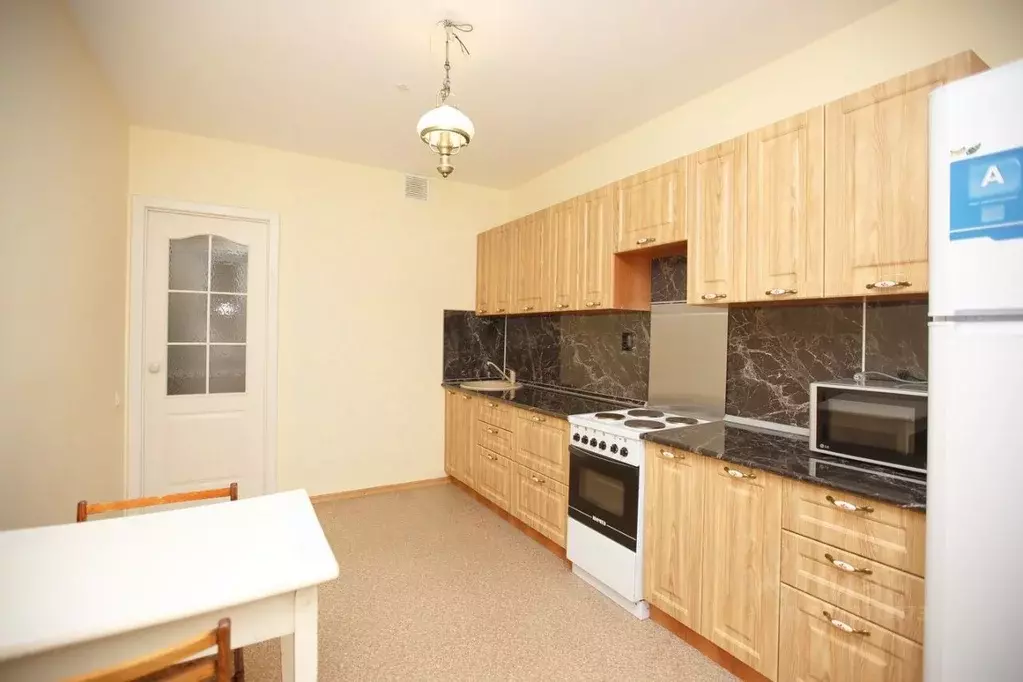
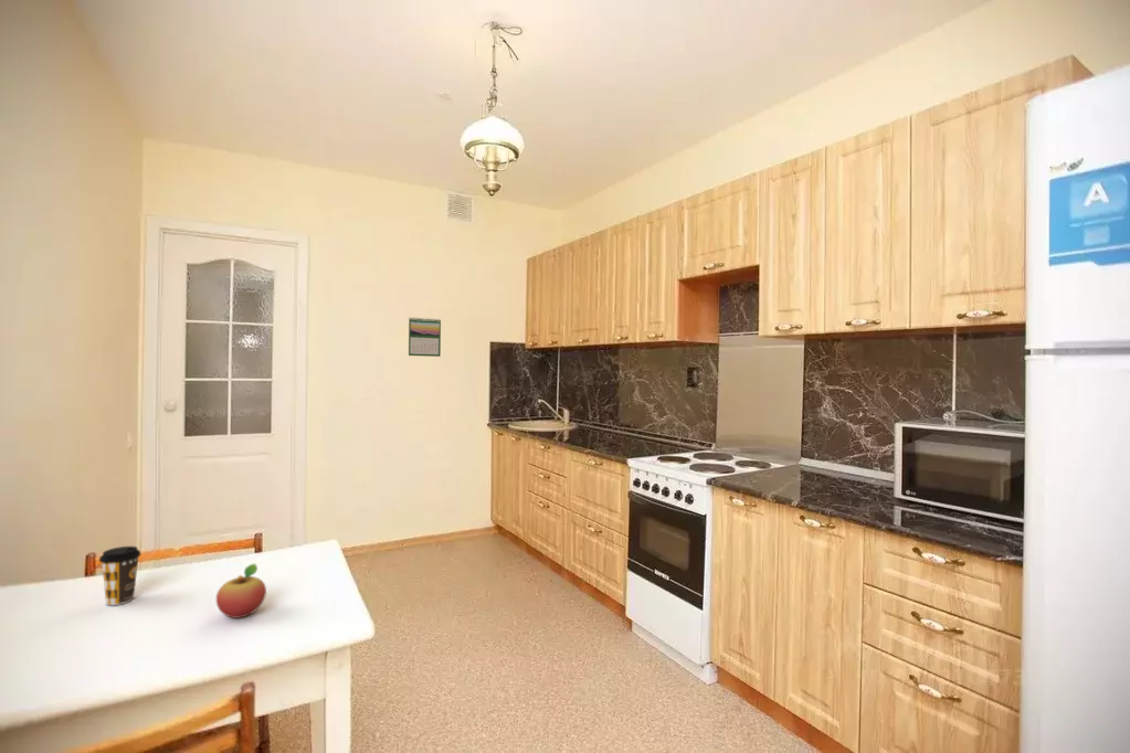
+ fruit (241, 592)
+ coffee cup (119, 575)
+ calendar (424, 337)
